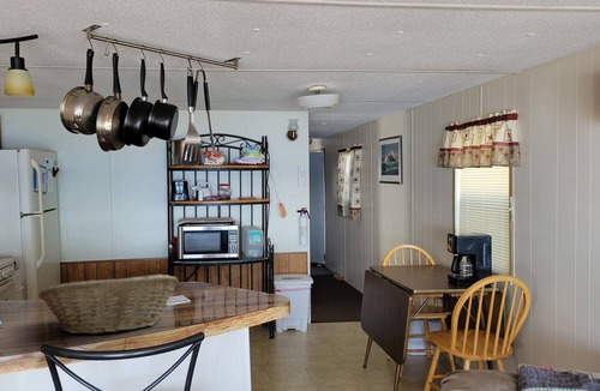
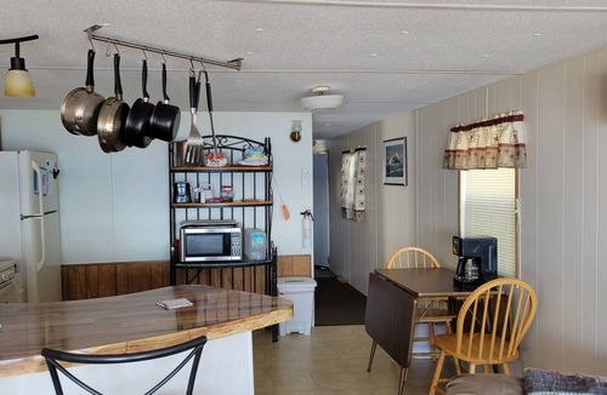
- fruit basket (110, 297)
